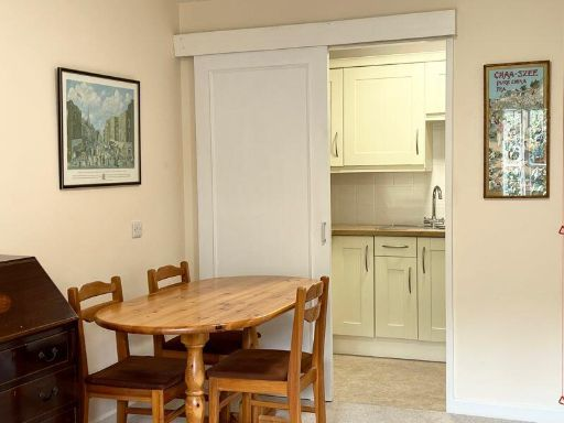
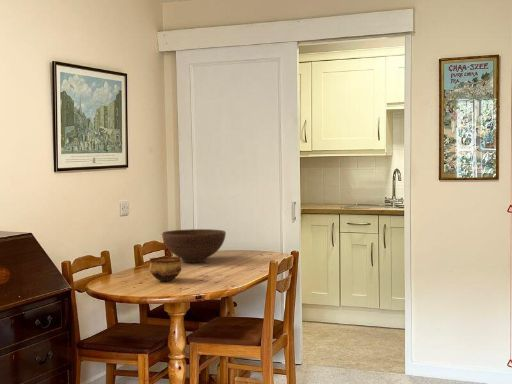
+ fruit bowl (194, 246)
+ bowl (165, 269)
